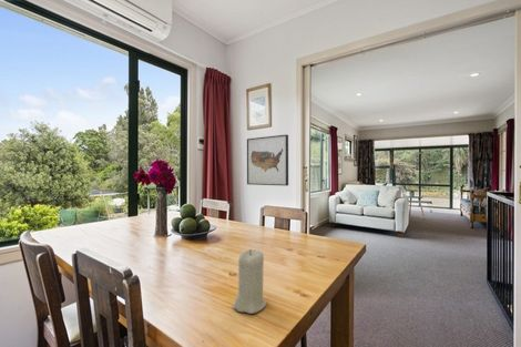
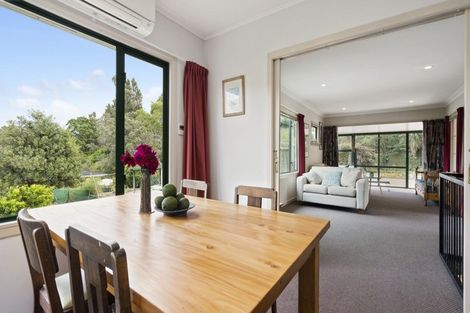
- candle (249, 276)
- wall art (266, 161)
